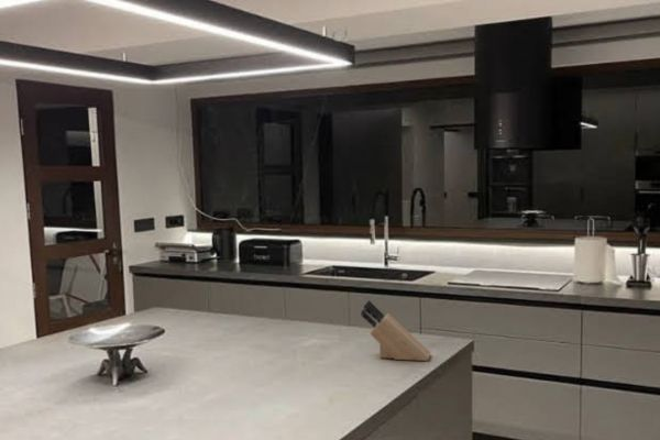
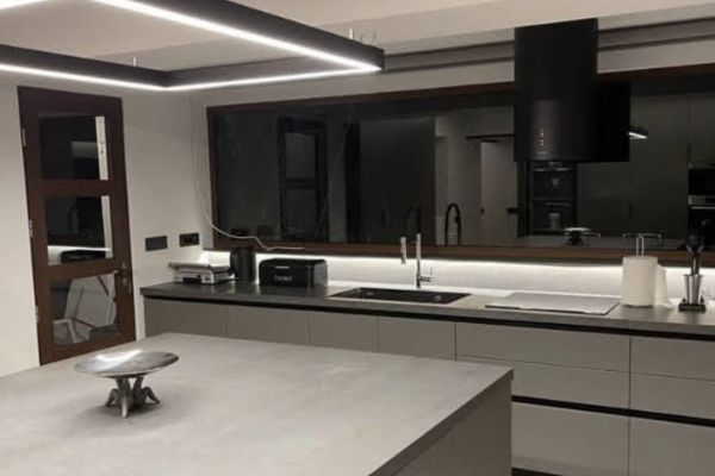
- knife block (395, 329)
